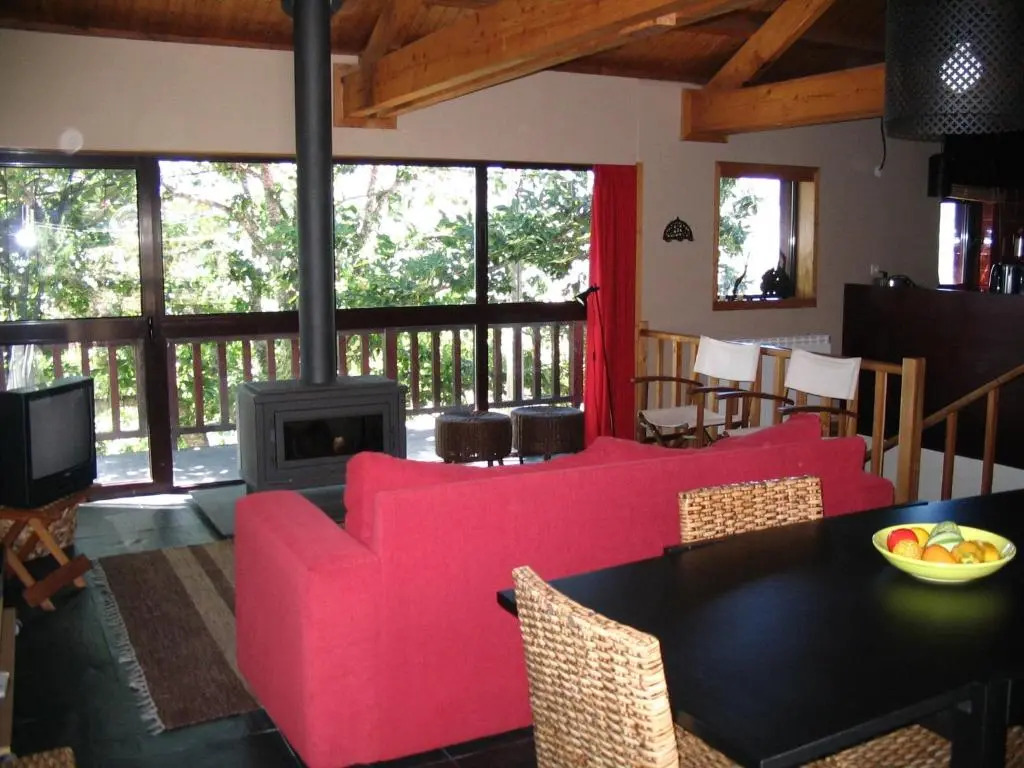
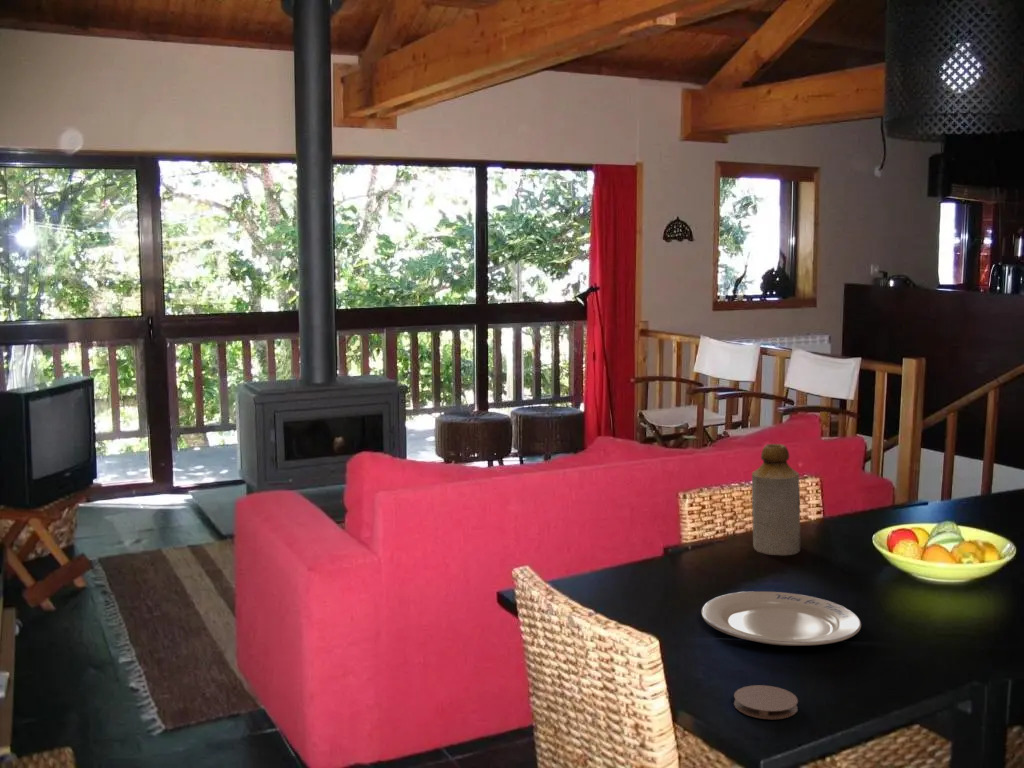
+ coaster (765, 701)
+ bottle (776, 497)
+ chinaware (779, 621)
